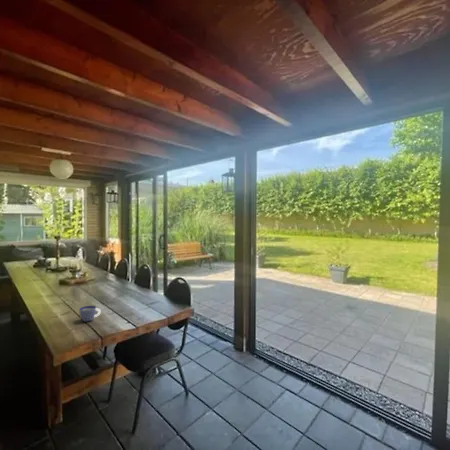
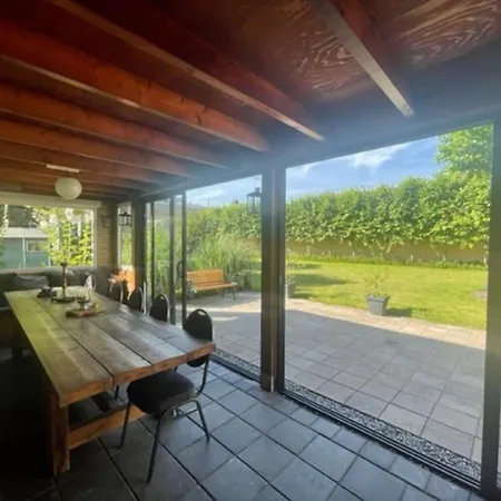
- cup (90, 313)
